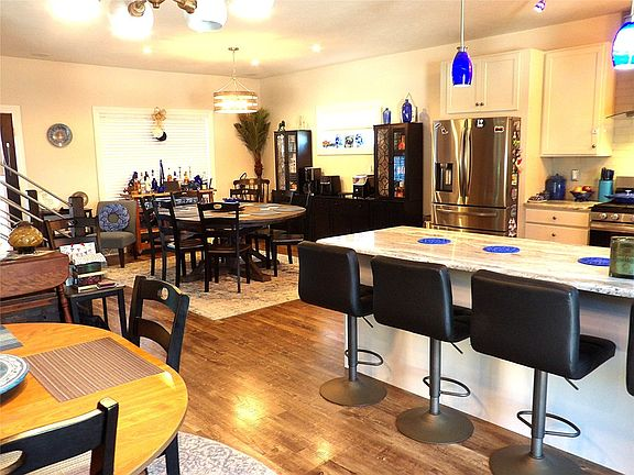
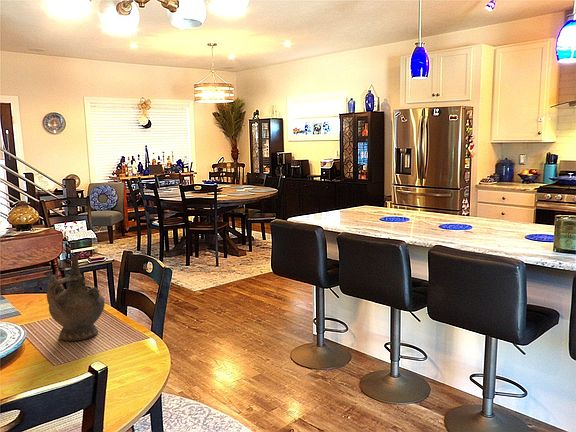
+ ceremonial vessel (74, 296)
